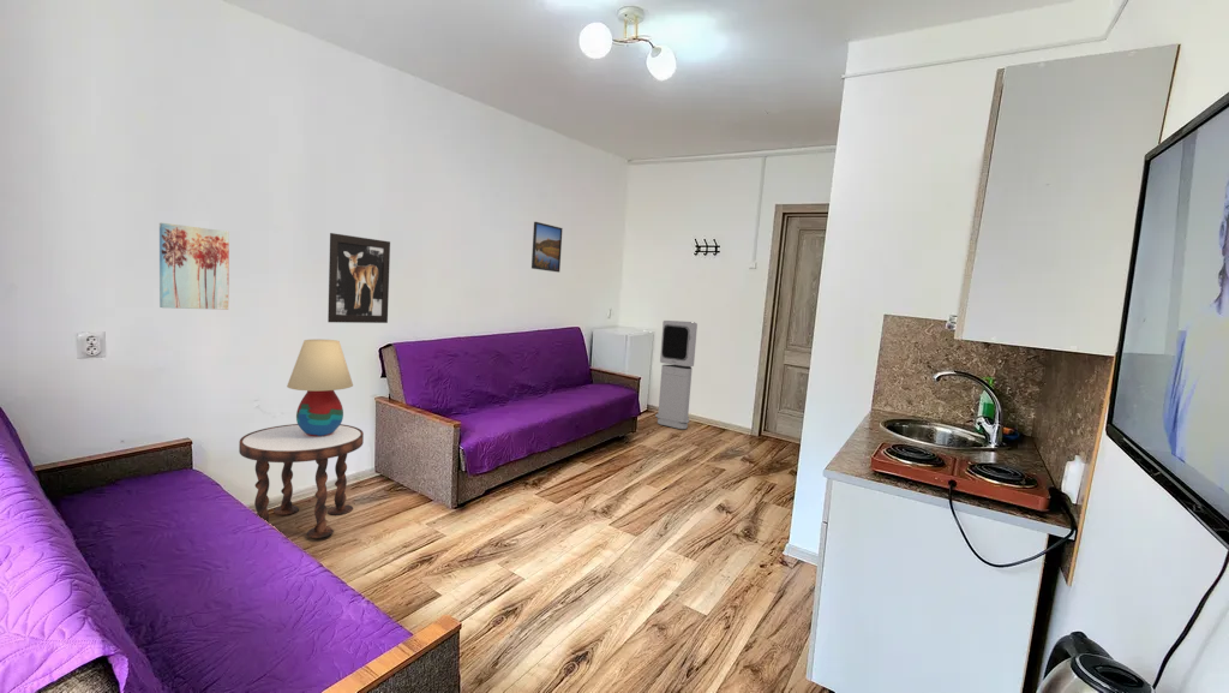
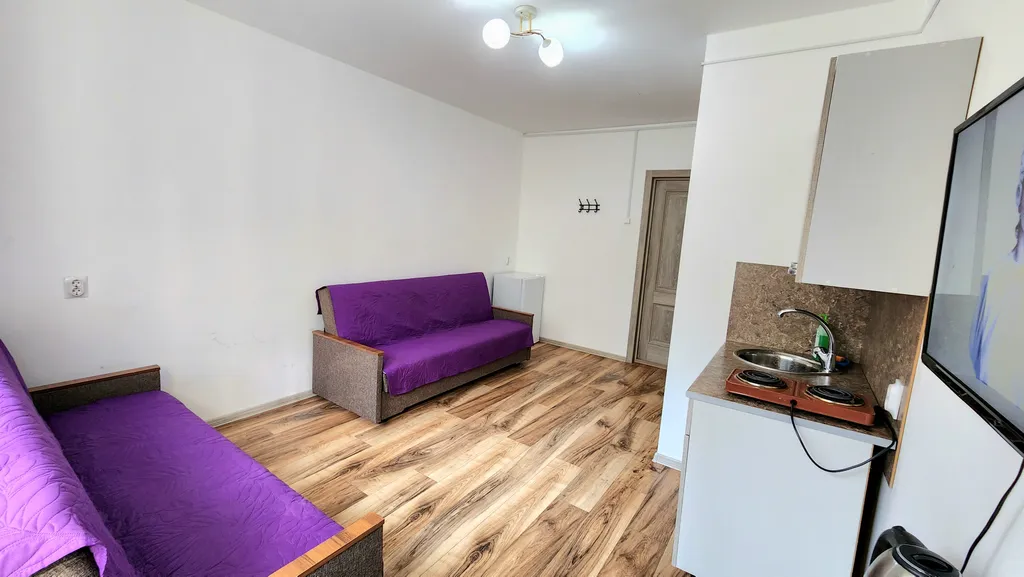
- side table (292, 477)
- air purifier (681, 372)
- wall art (360, 280)
- table lamp (320, 386)
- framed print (547, 247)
- wall art (194, 268)
